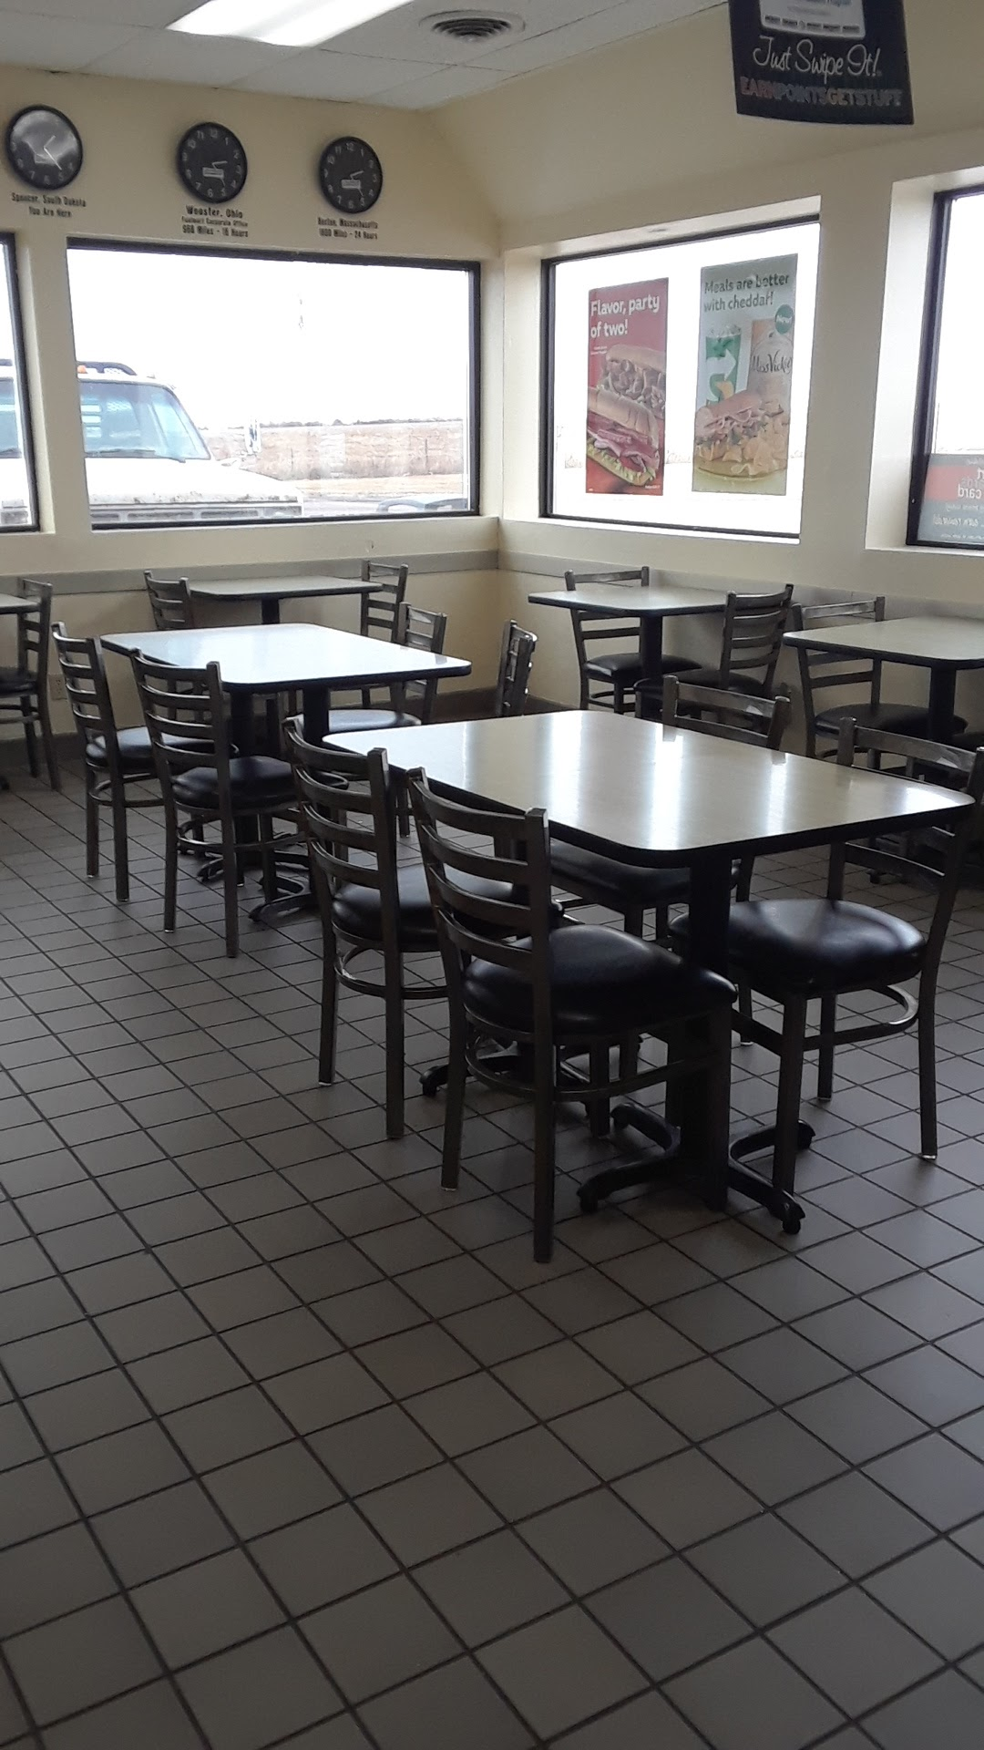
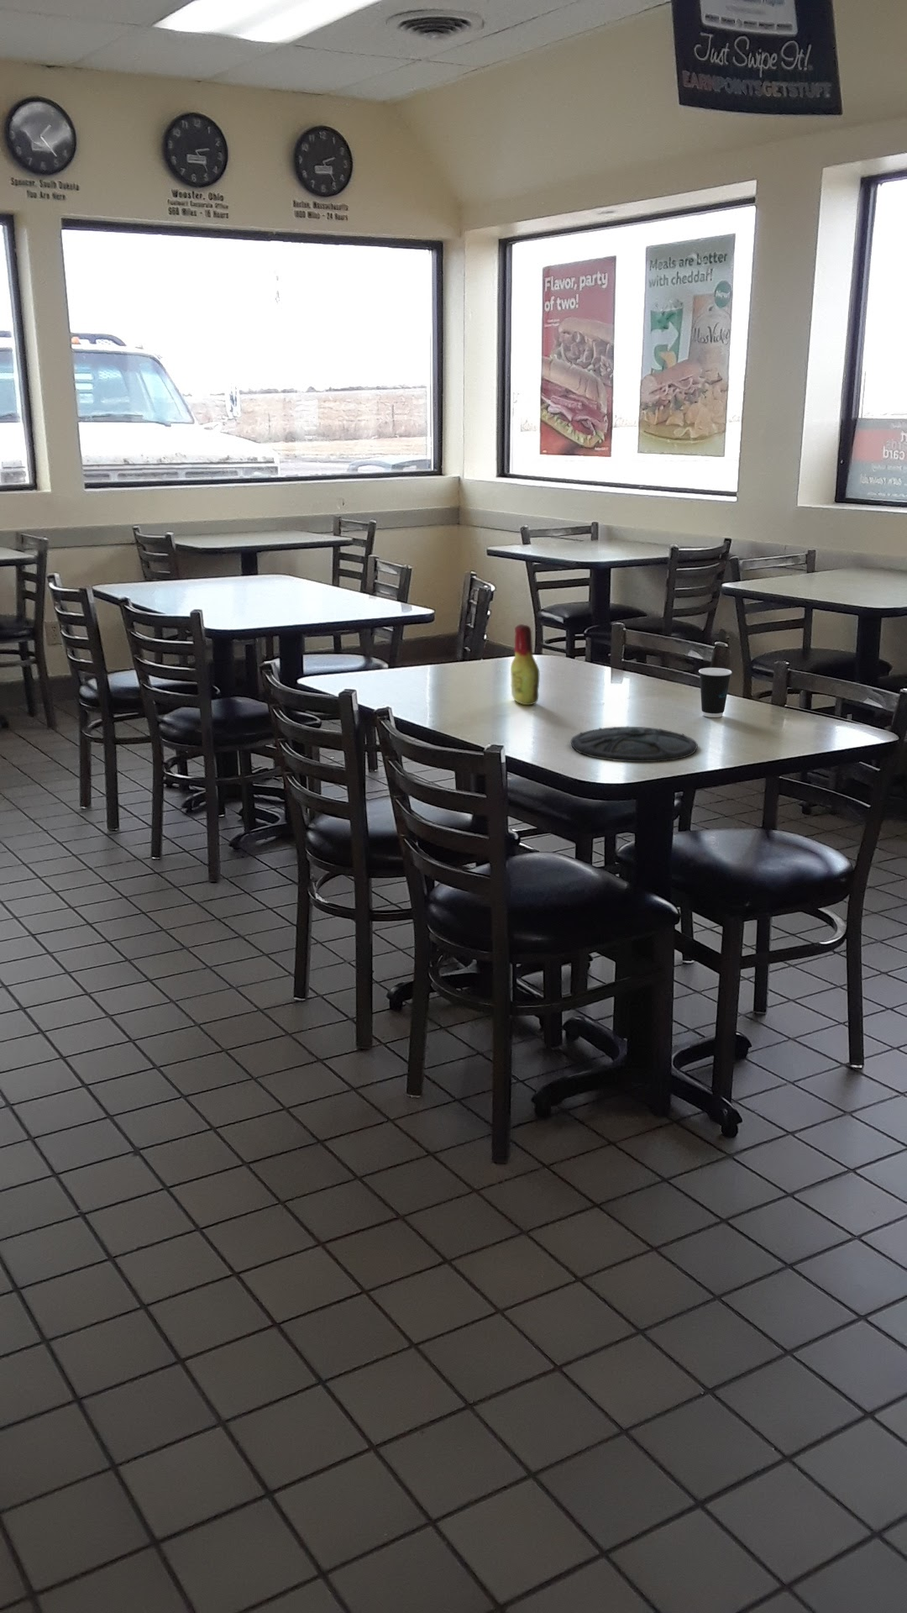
+ dixie cup (714, 694)
+ bottle (524, 664)
+ plate (633, 737)
